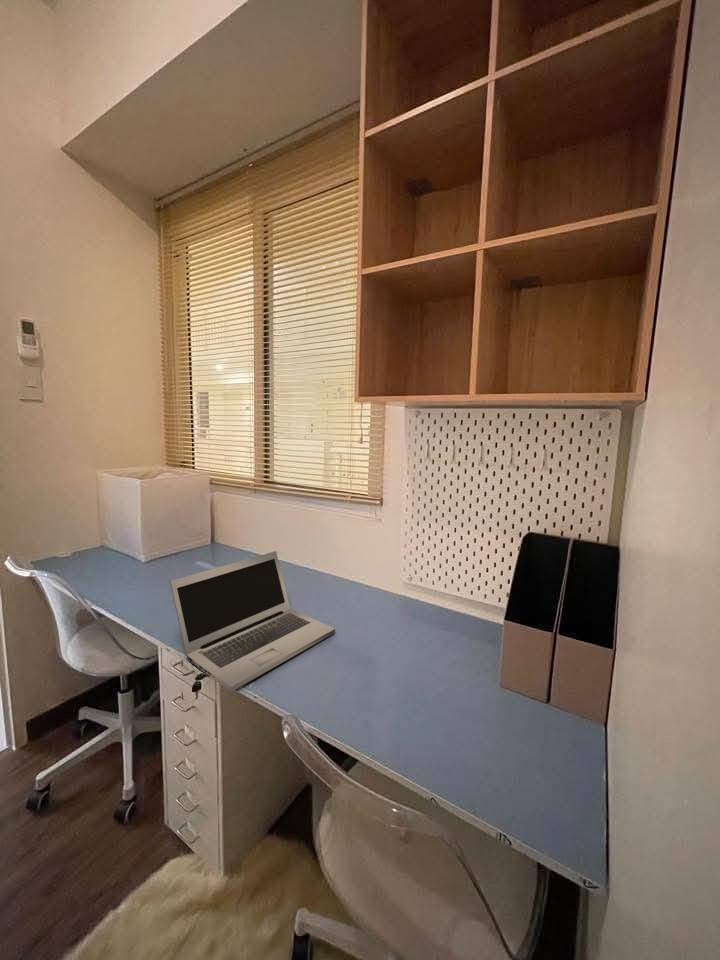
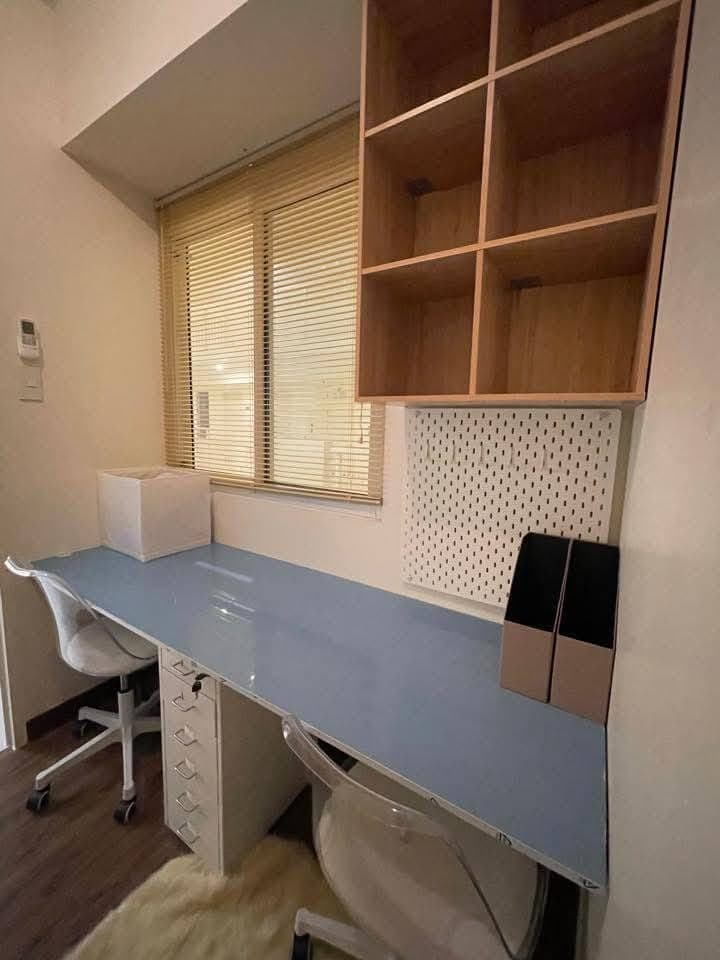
- laptop (257, 608)
